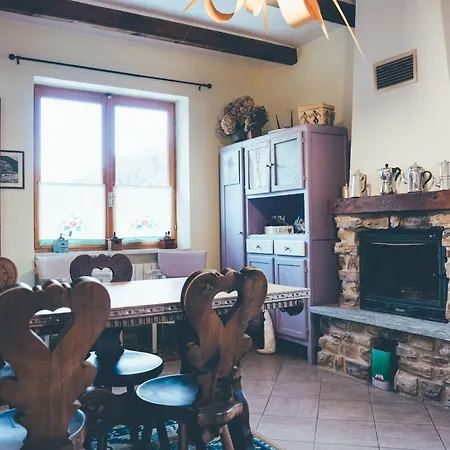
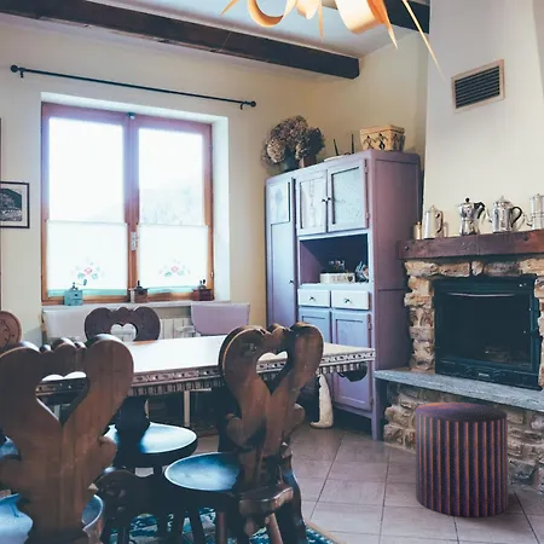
+ stool (461, 455)
